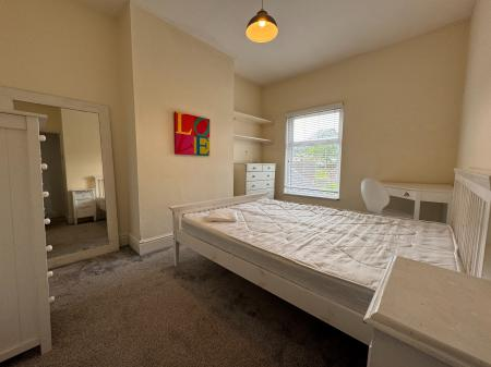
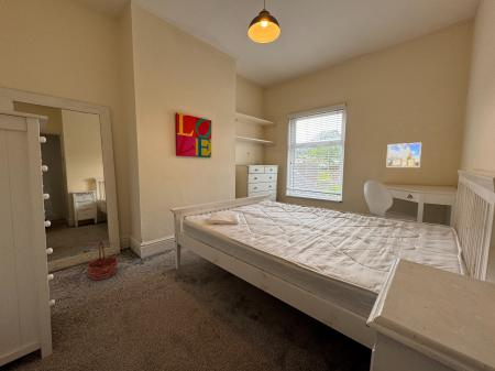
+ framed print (403, 155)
+ basket (103, 258)
